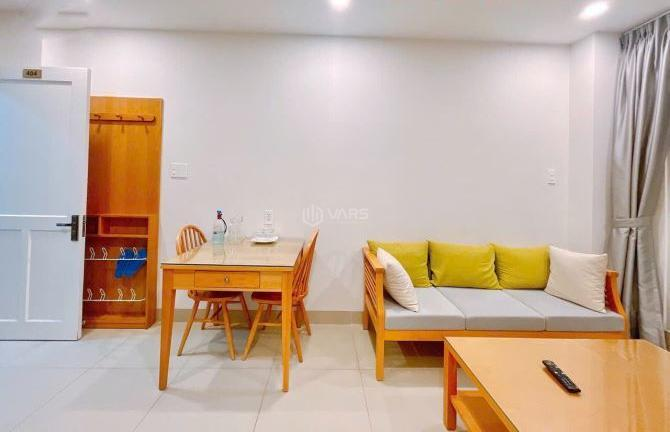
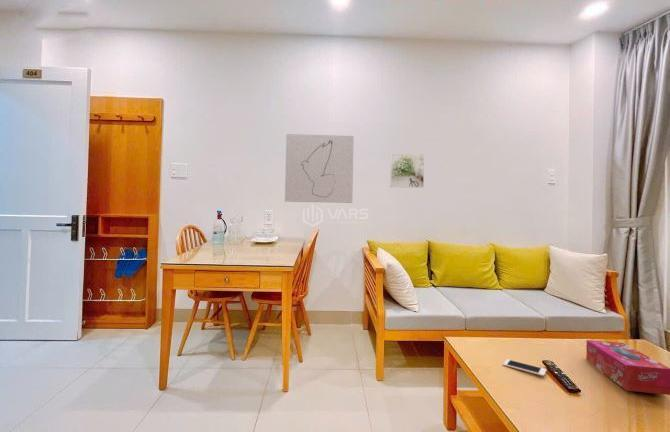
+ wall art (319, 168)
+ tissue box (624, 364)
+ cell phone (524, 367)
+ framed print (407, 170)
